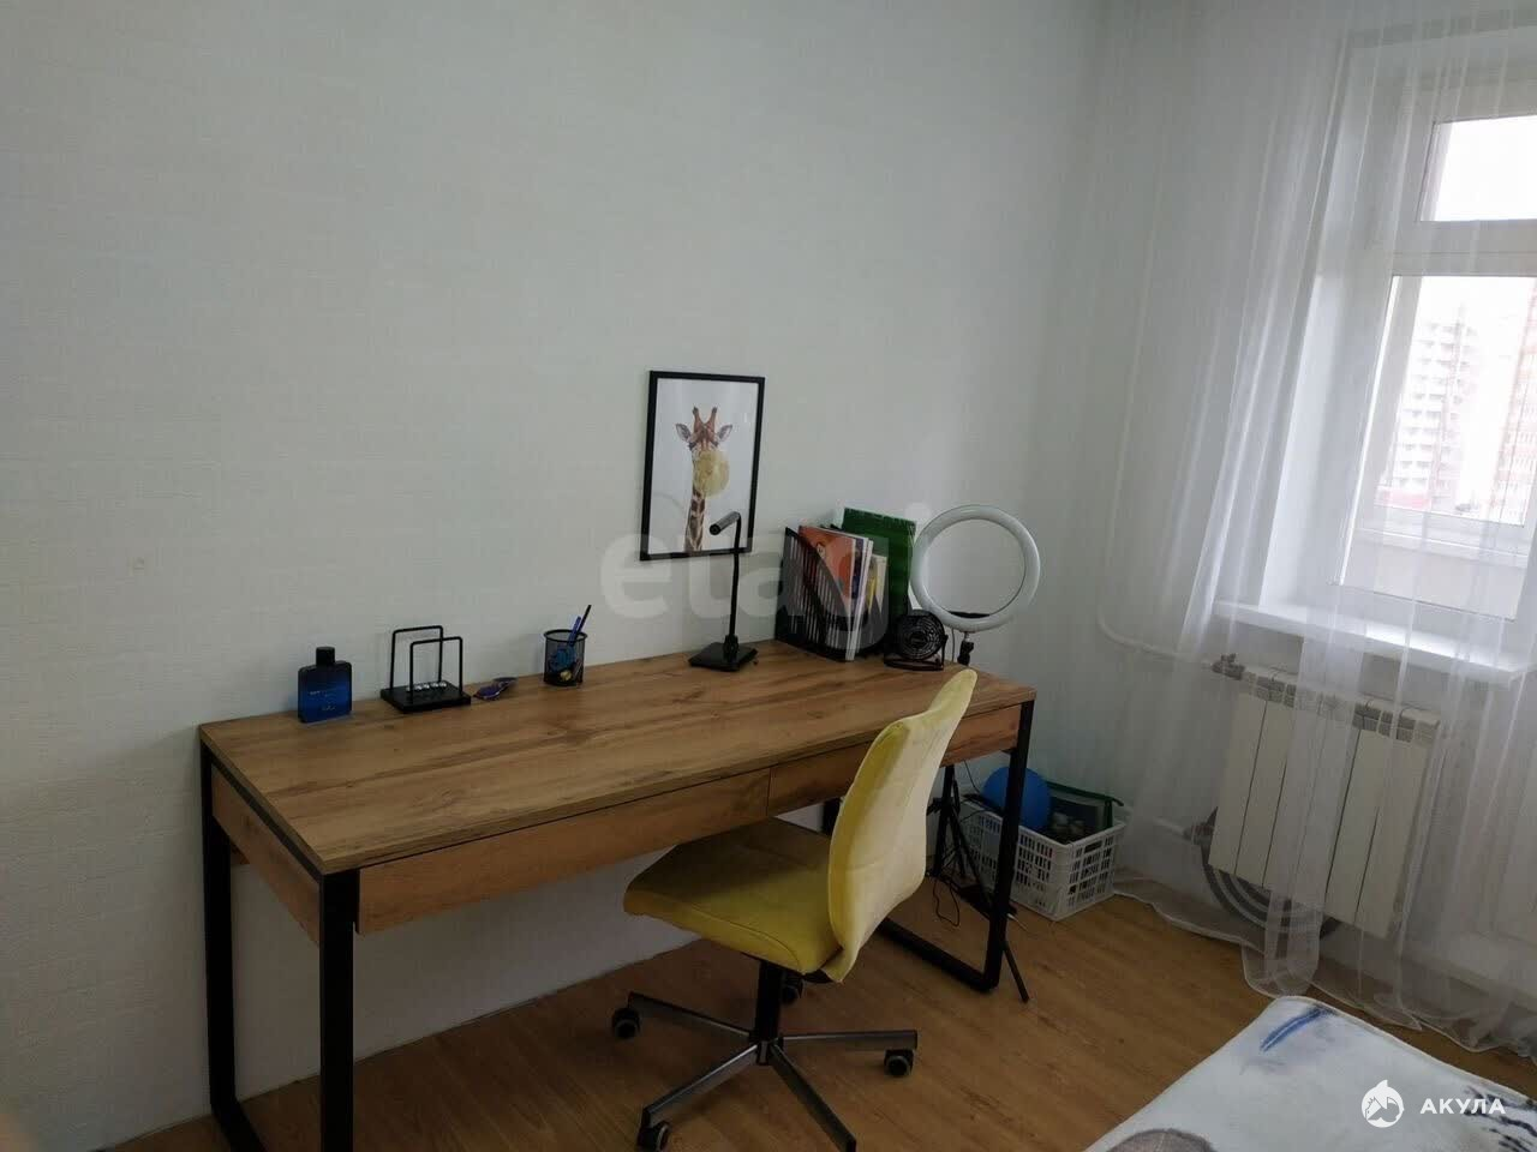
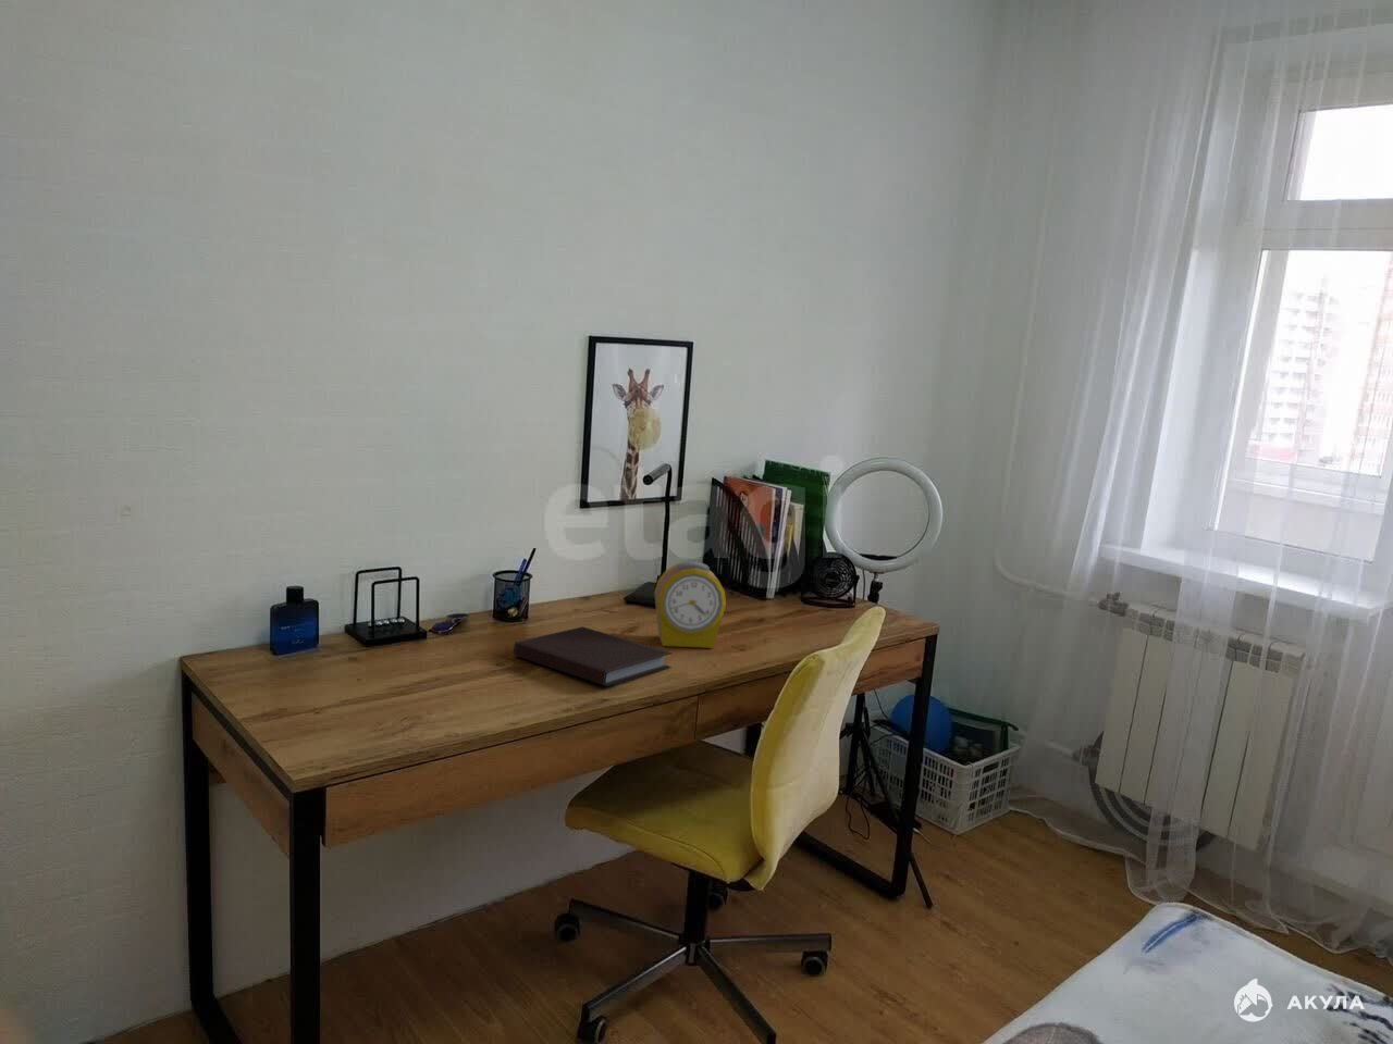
+ alarm clock (689, 601)
+ notebook (593, 655)
